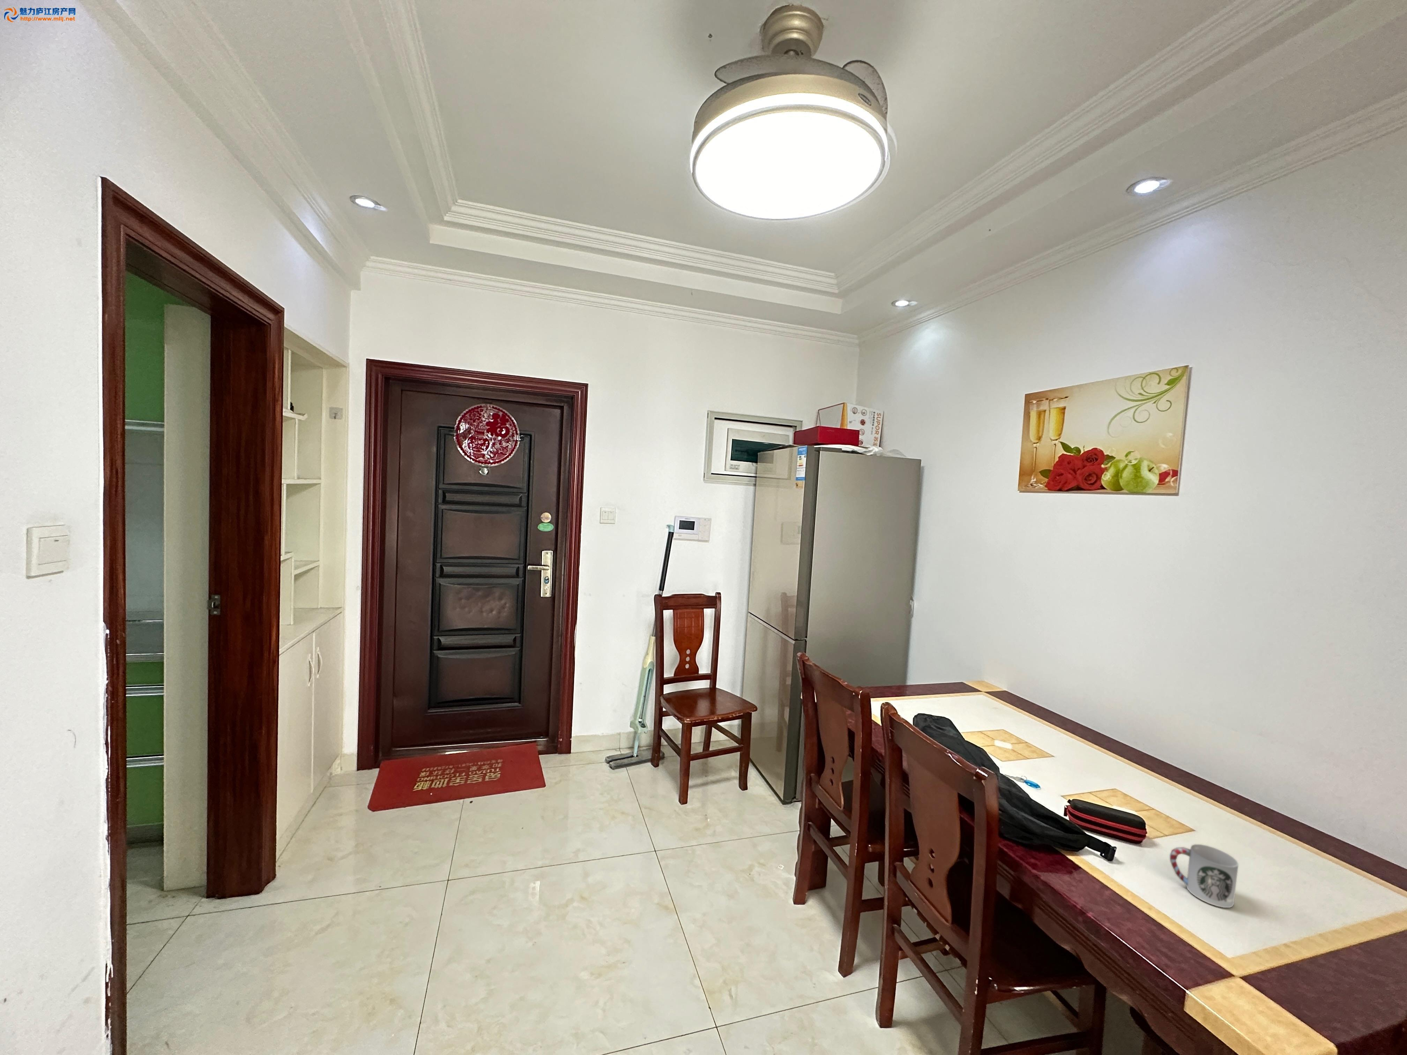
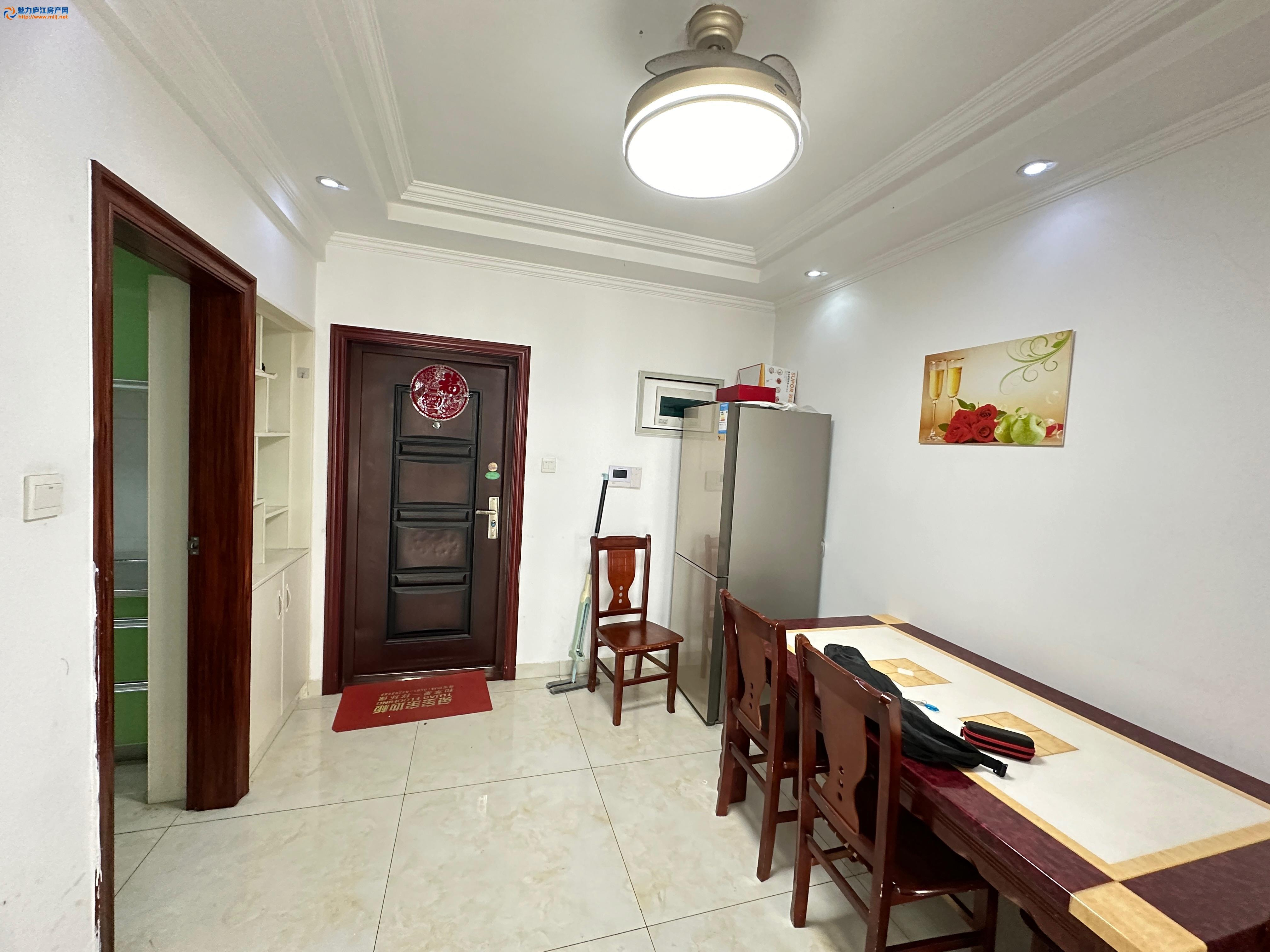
- cup (1201, 872)
